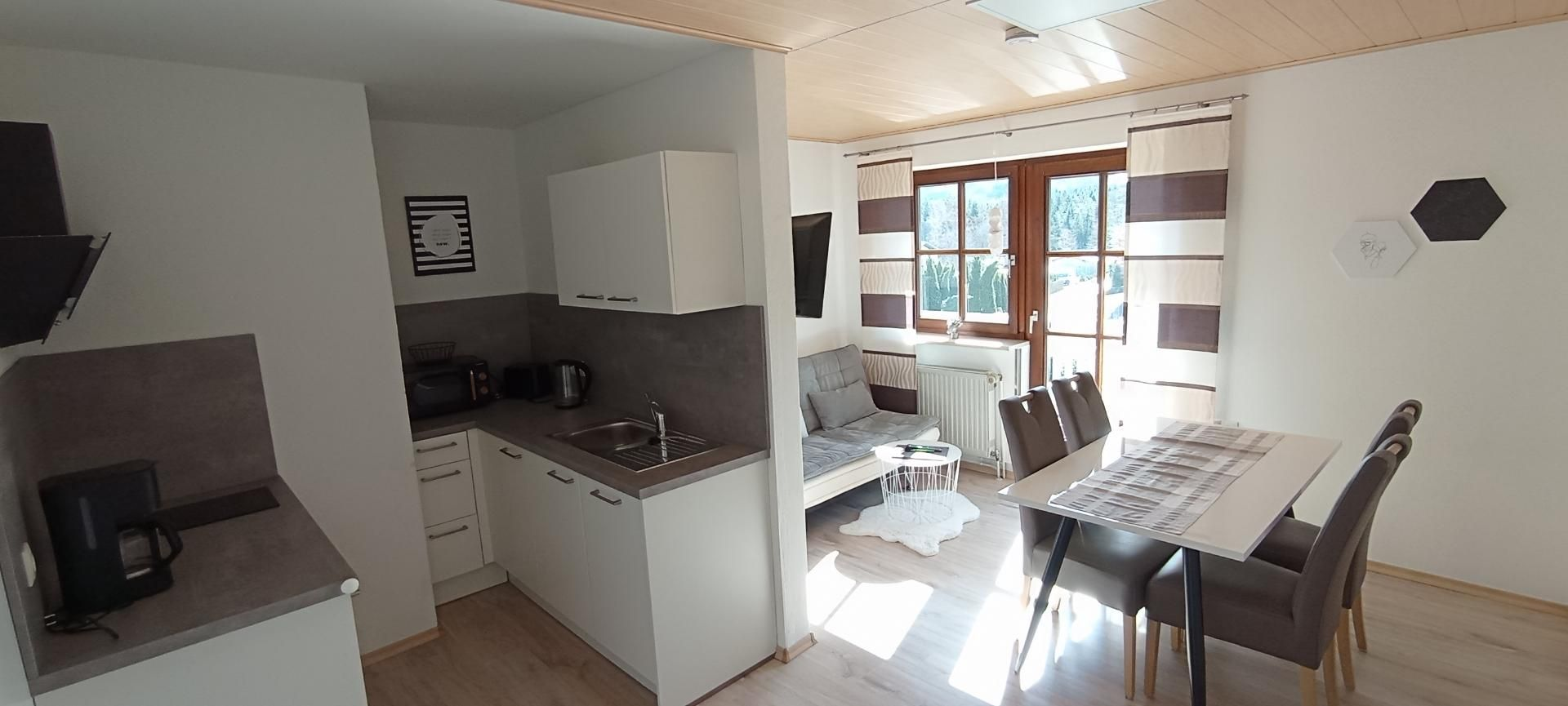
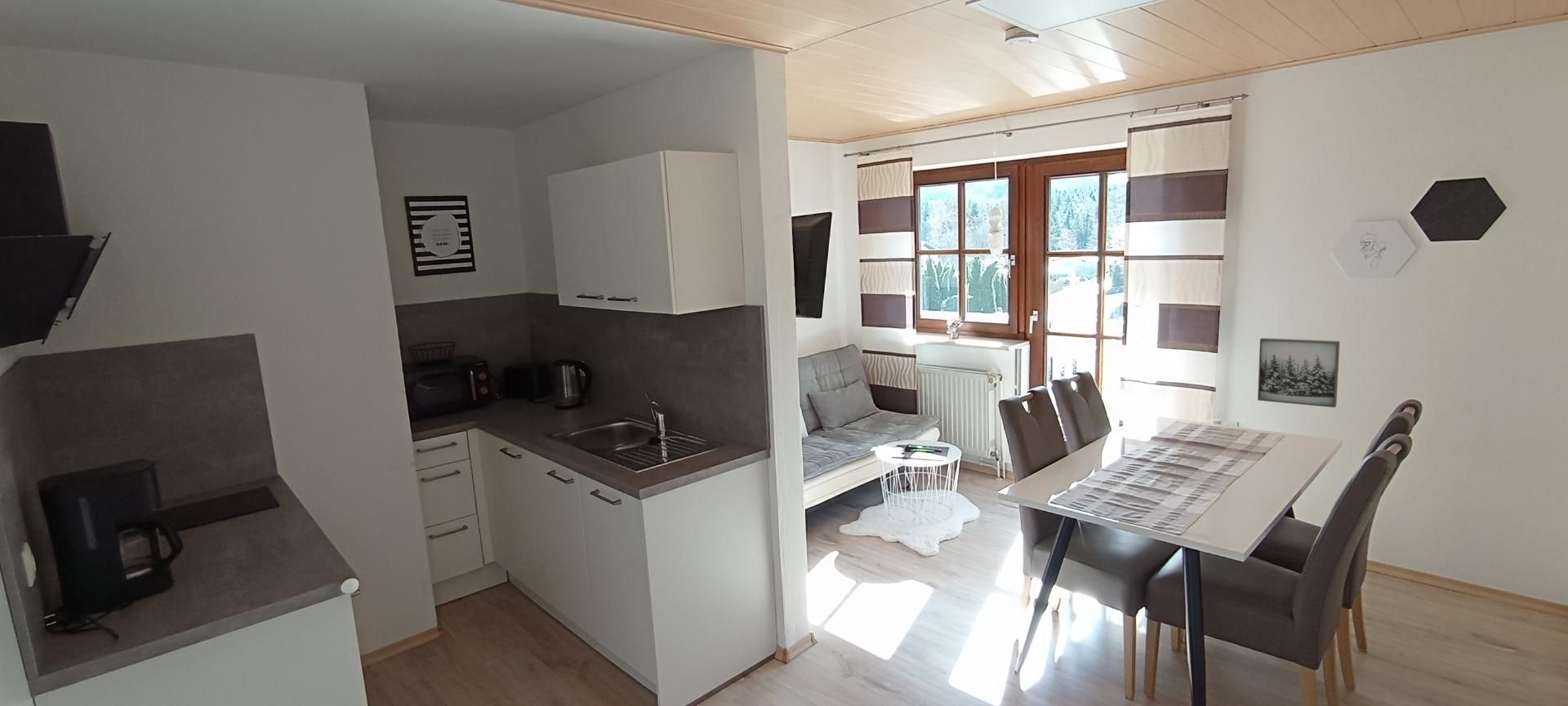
+ wall art (1297, 371)
